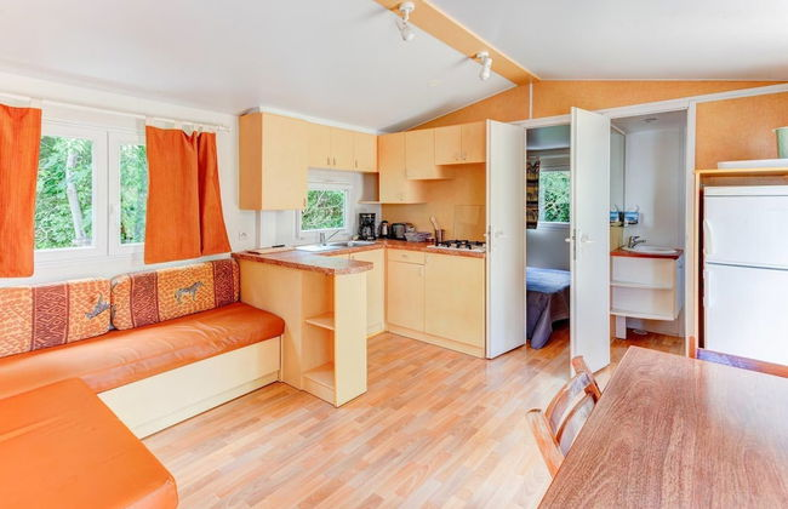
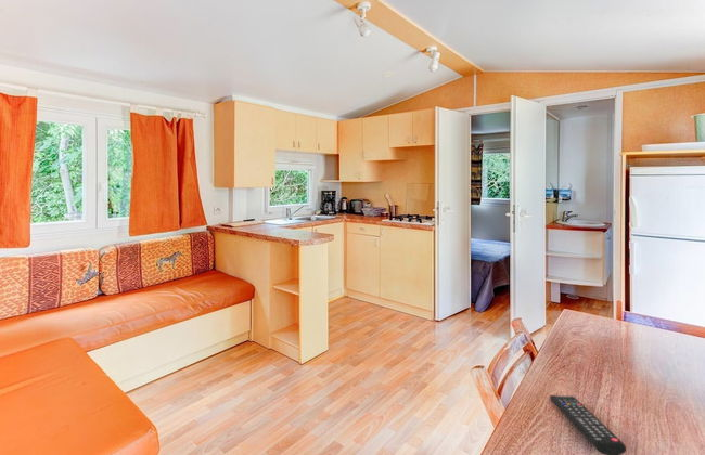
+ remote control (582, 420)
